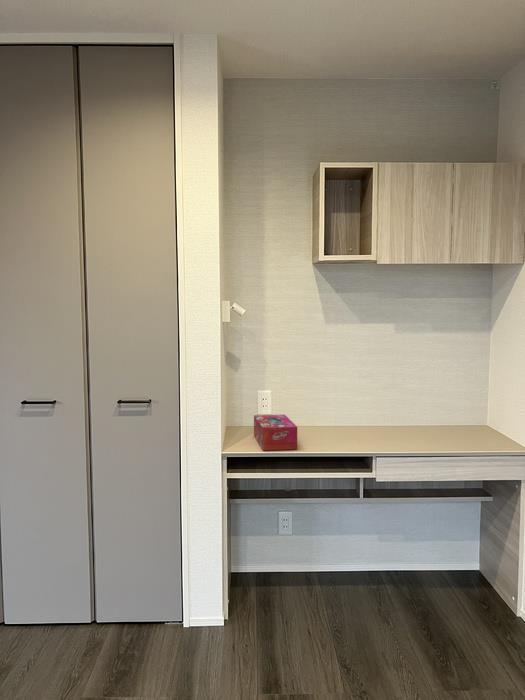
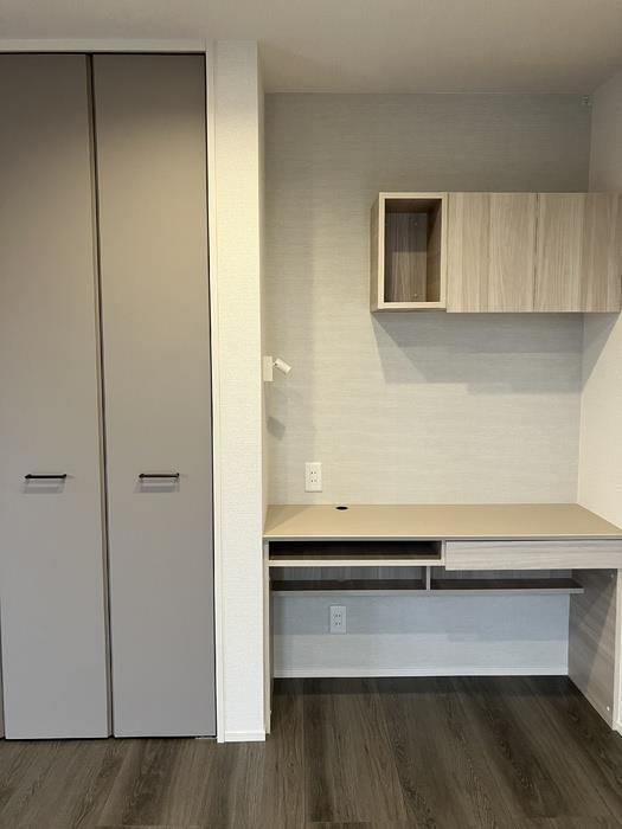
- tissue box (274, 431)
